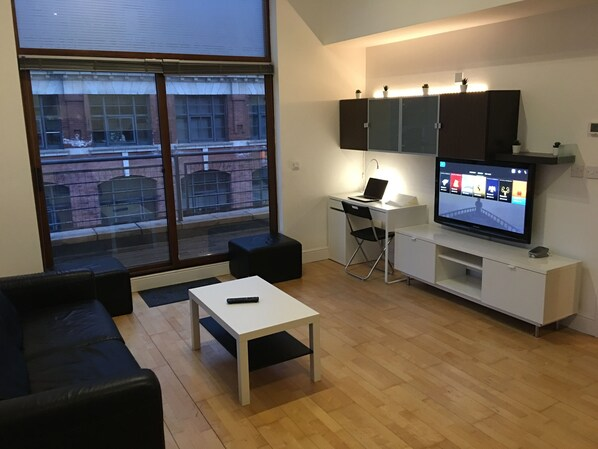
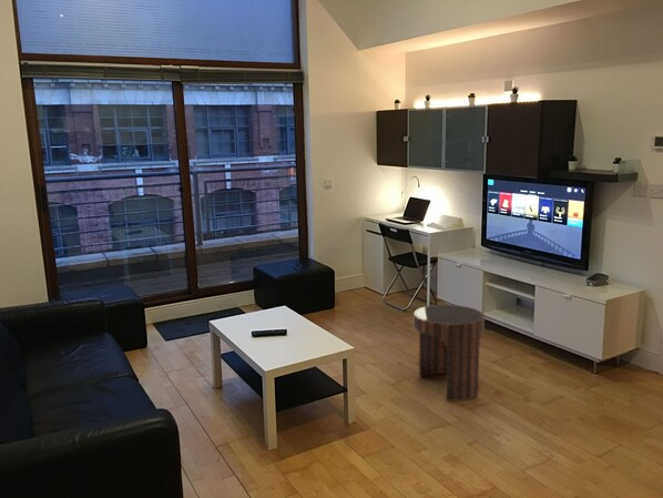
+ side table (448, 350)
